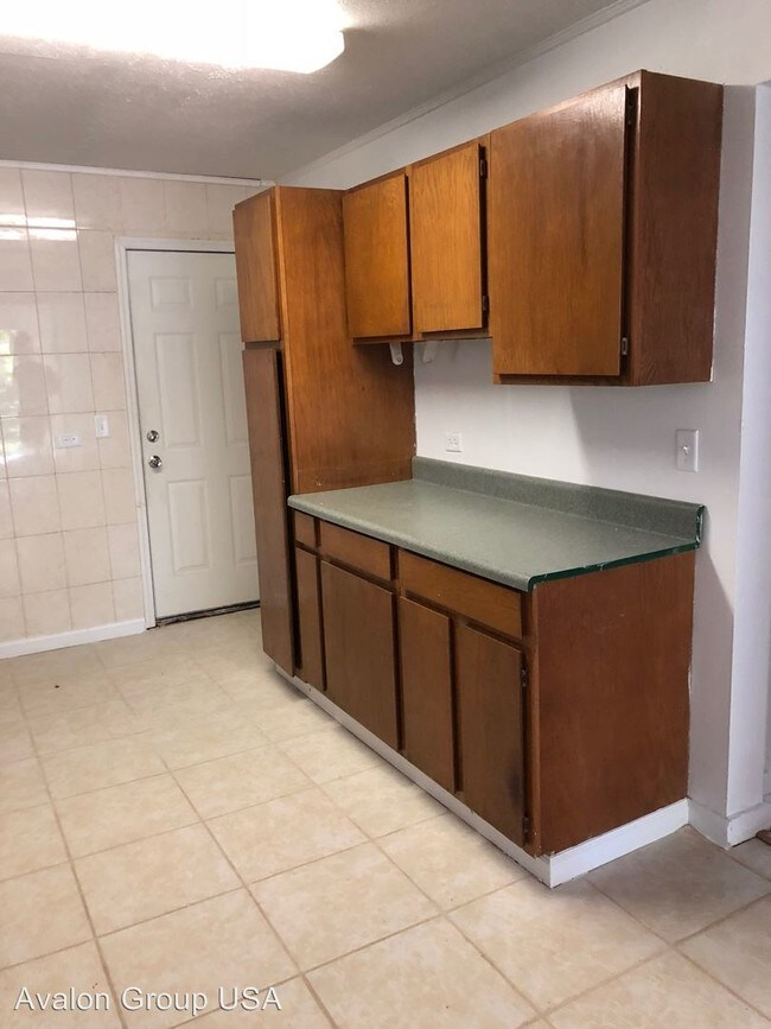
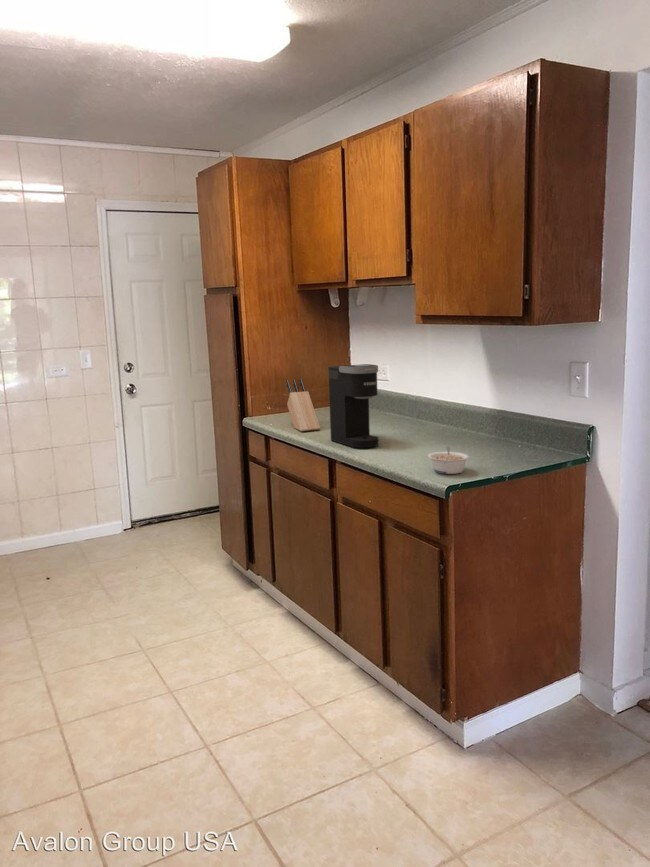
+ coffee maker (353, 404)
+ knife block (301, 403)
+ legume (447, 461)
